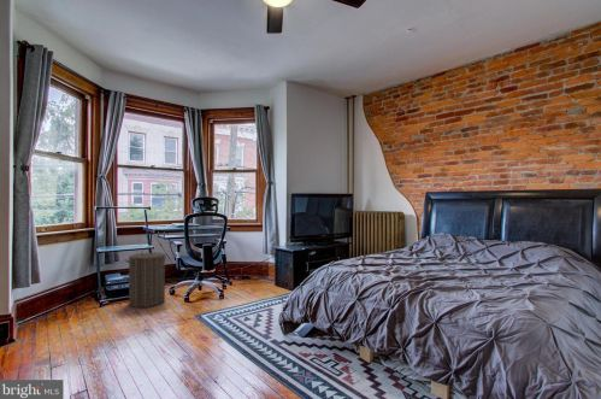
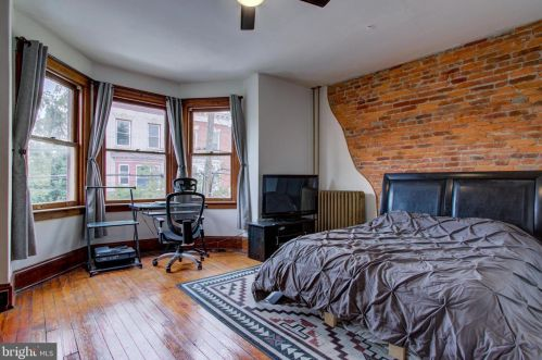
- laundry hamper (147, 275)
